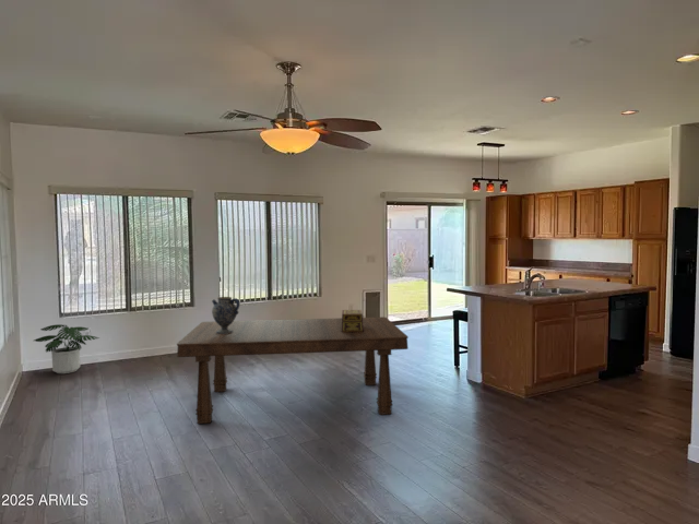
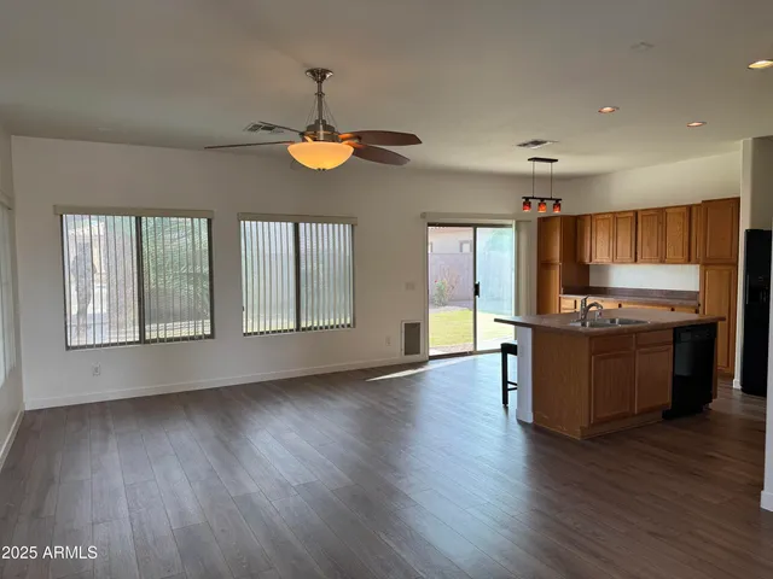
- potted plant (67, 348)
- ceramic jug (225, 314)
- decorative box (352, 320)
- dining table (296, 353)
